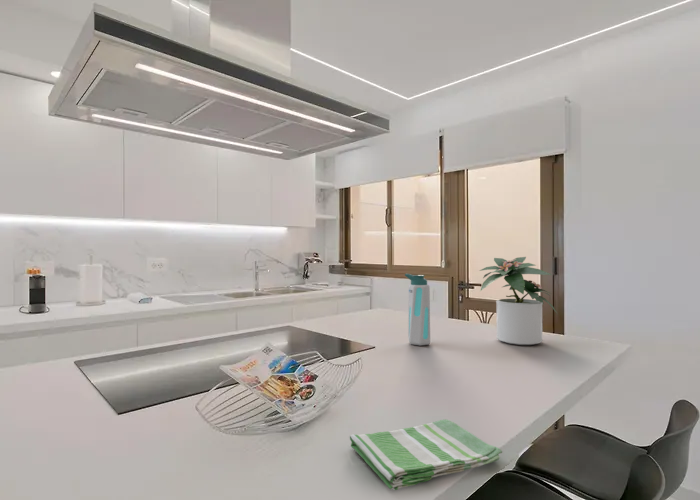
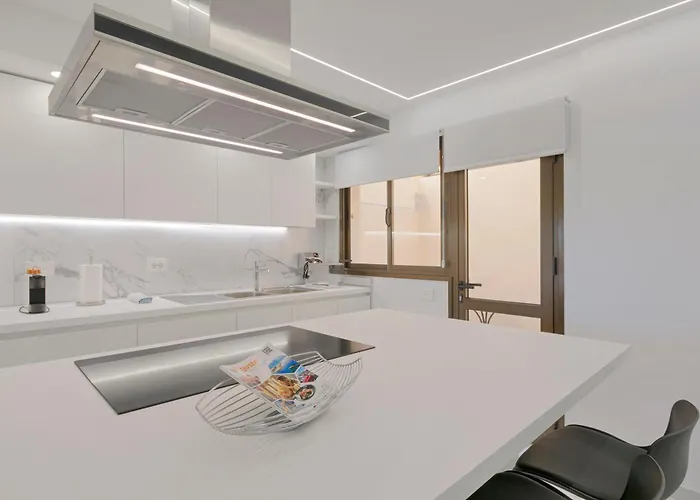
- potted plant (515, 299)
- dish towel (422, 447)
- water bottle (417, 308)
